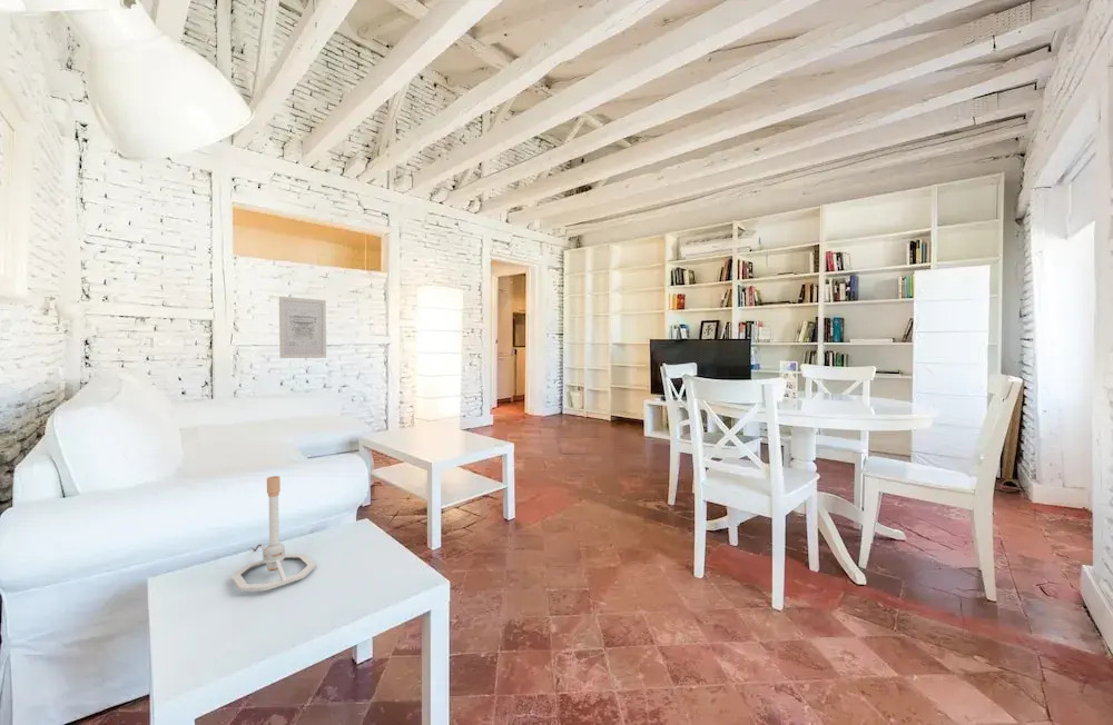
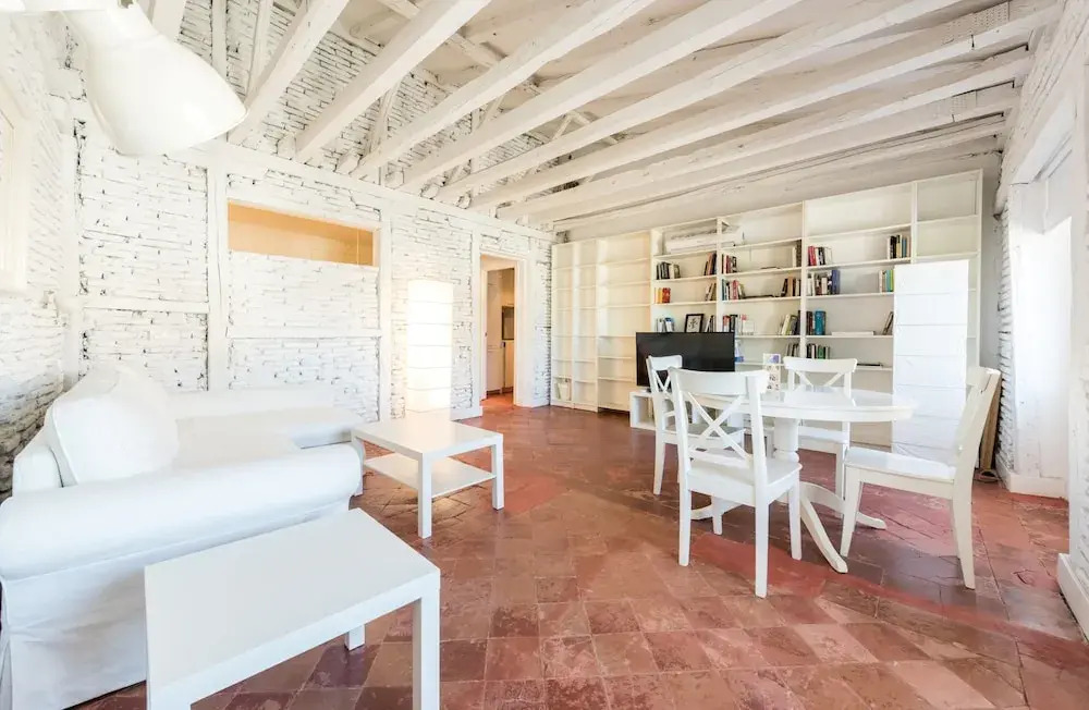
- lamp base (269, 516)
- wall art (303, 328)
